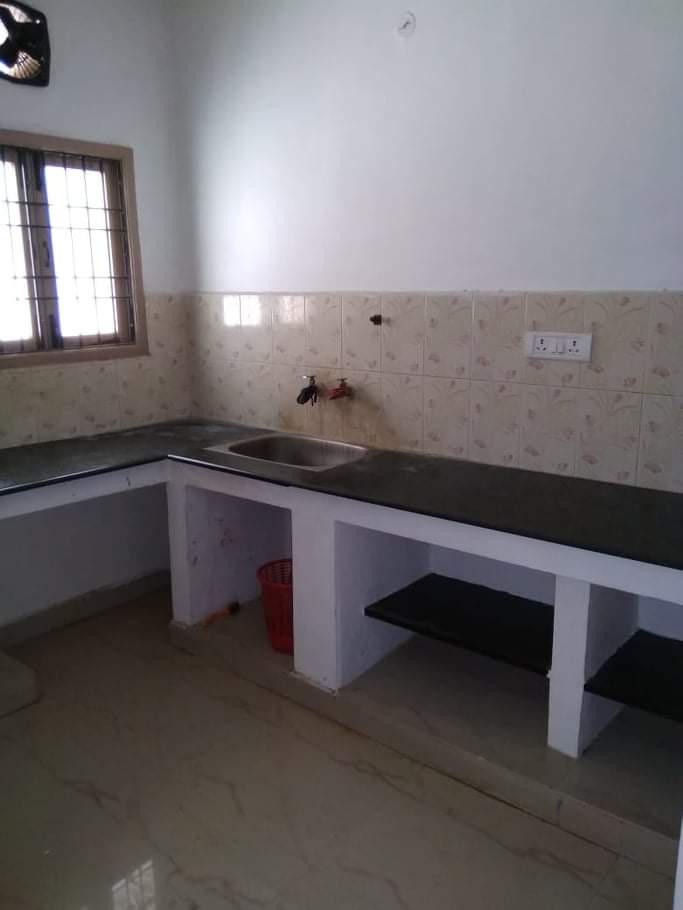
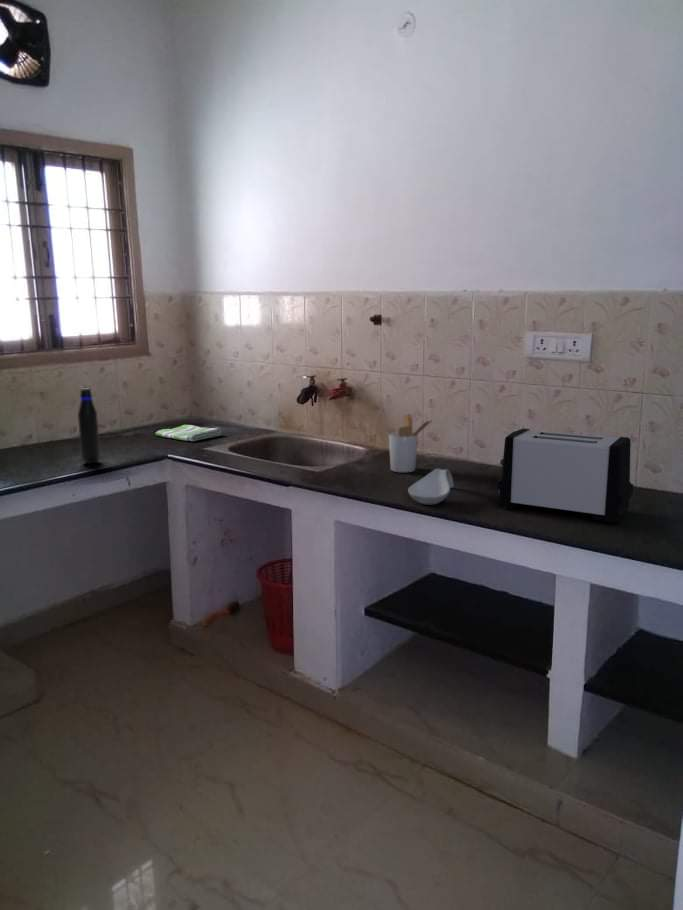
+ utensil holder (410, 443)
+ toaster (563, 473)
+ spoon rest (434, 485)
+ dish towel (188, 431)
+ water bottle (88, 426)
